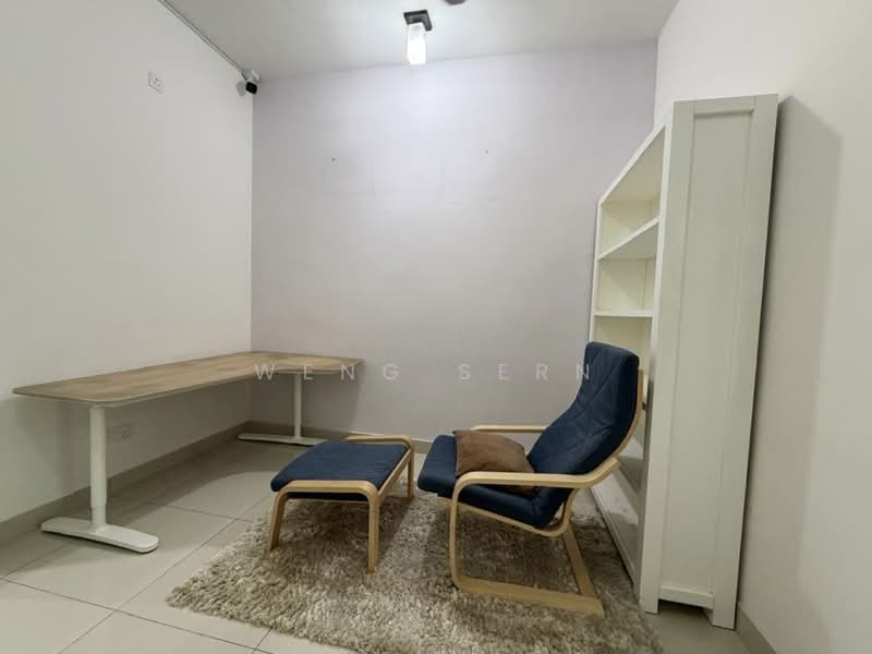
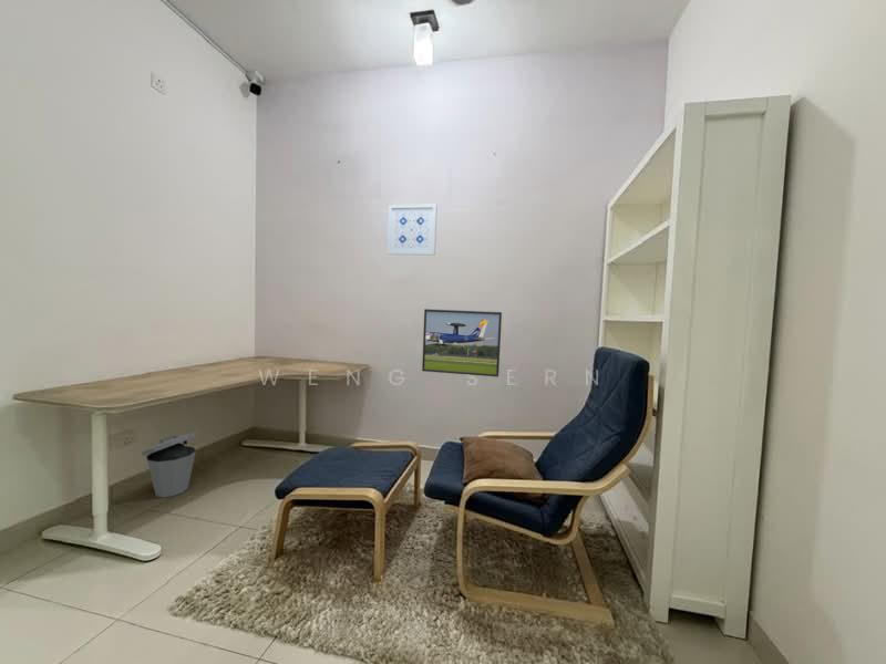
+ trash can (169, 461)
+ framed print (461, 342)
+ wall art (411, 229)
